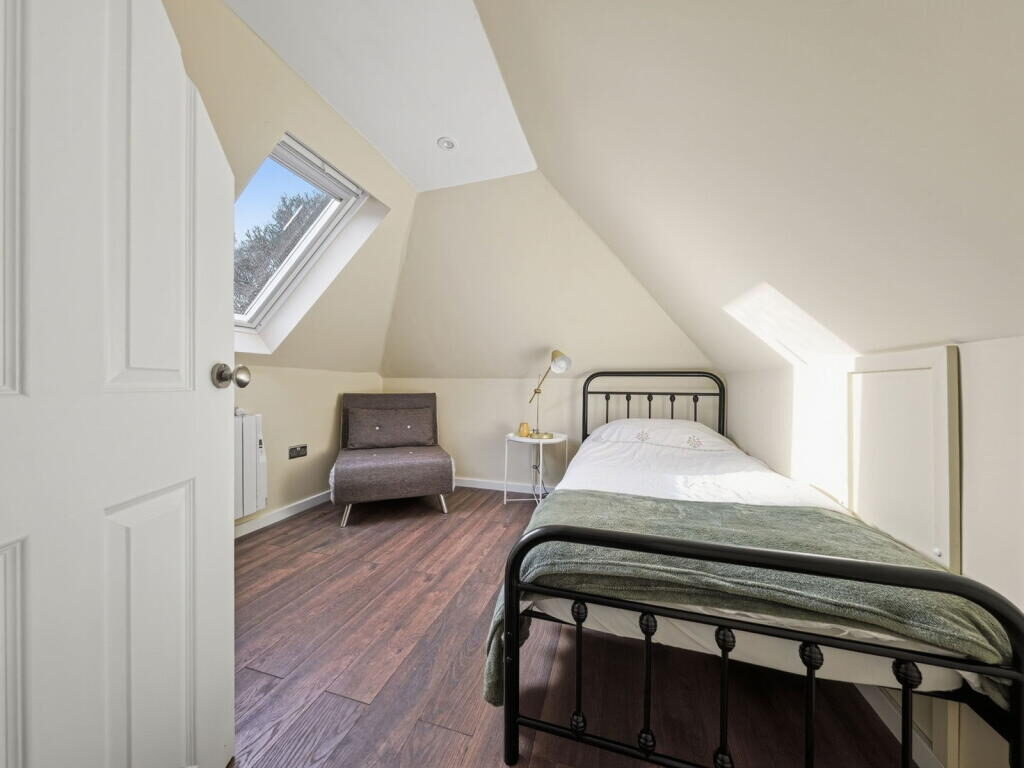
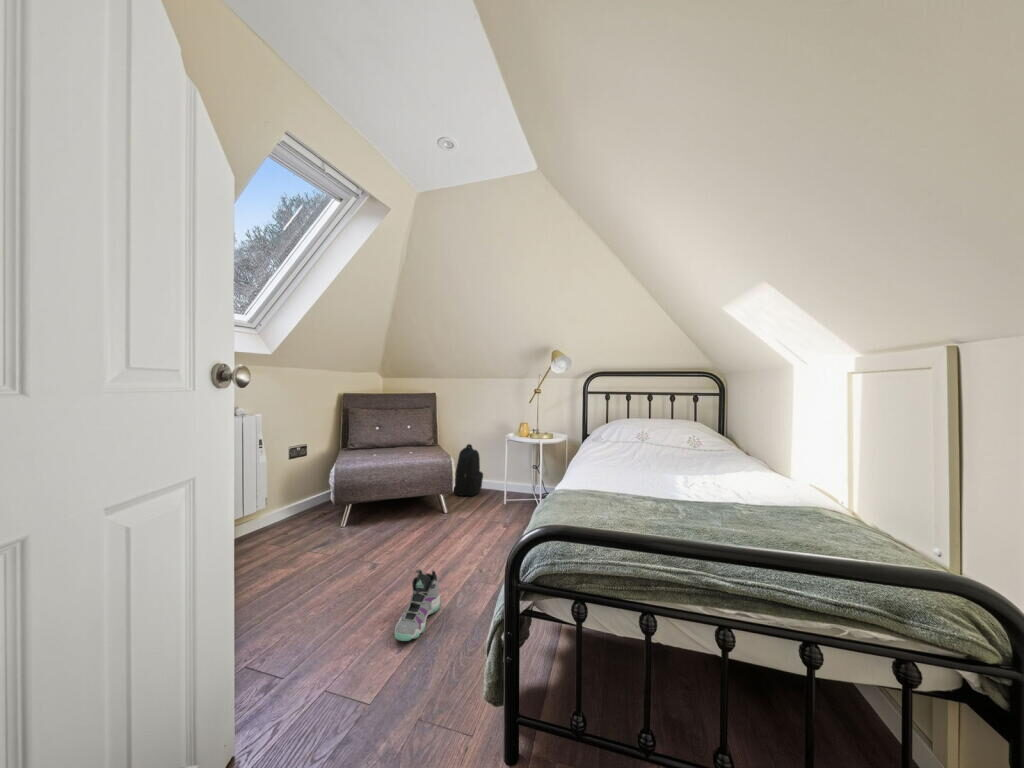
+ backpack (468, 468)
+ sneaker (417, 597)
